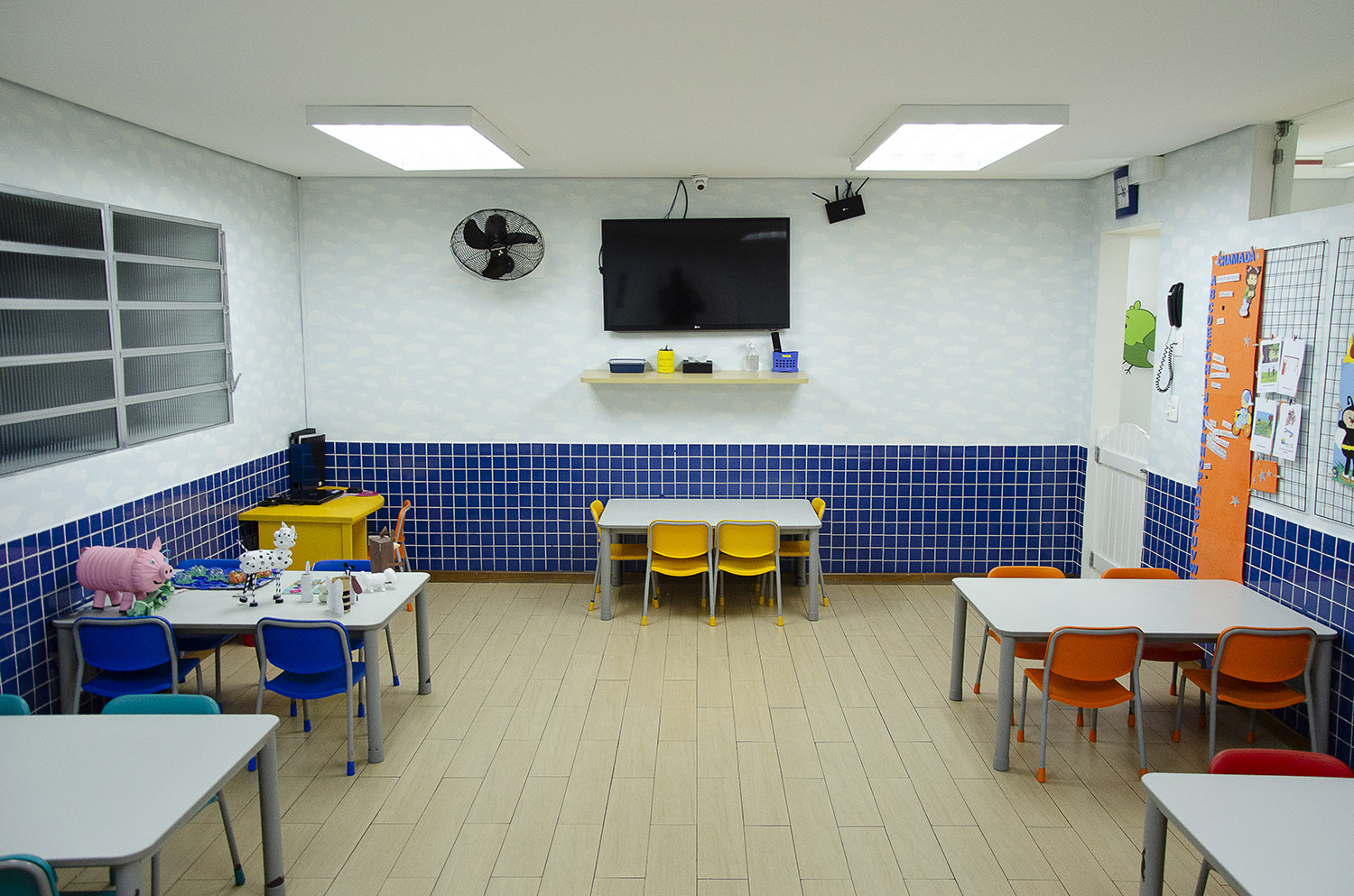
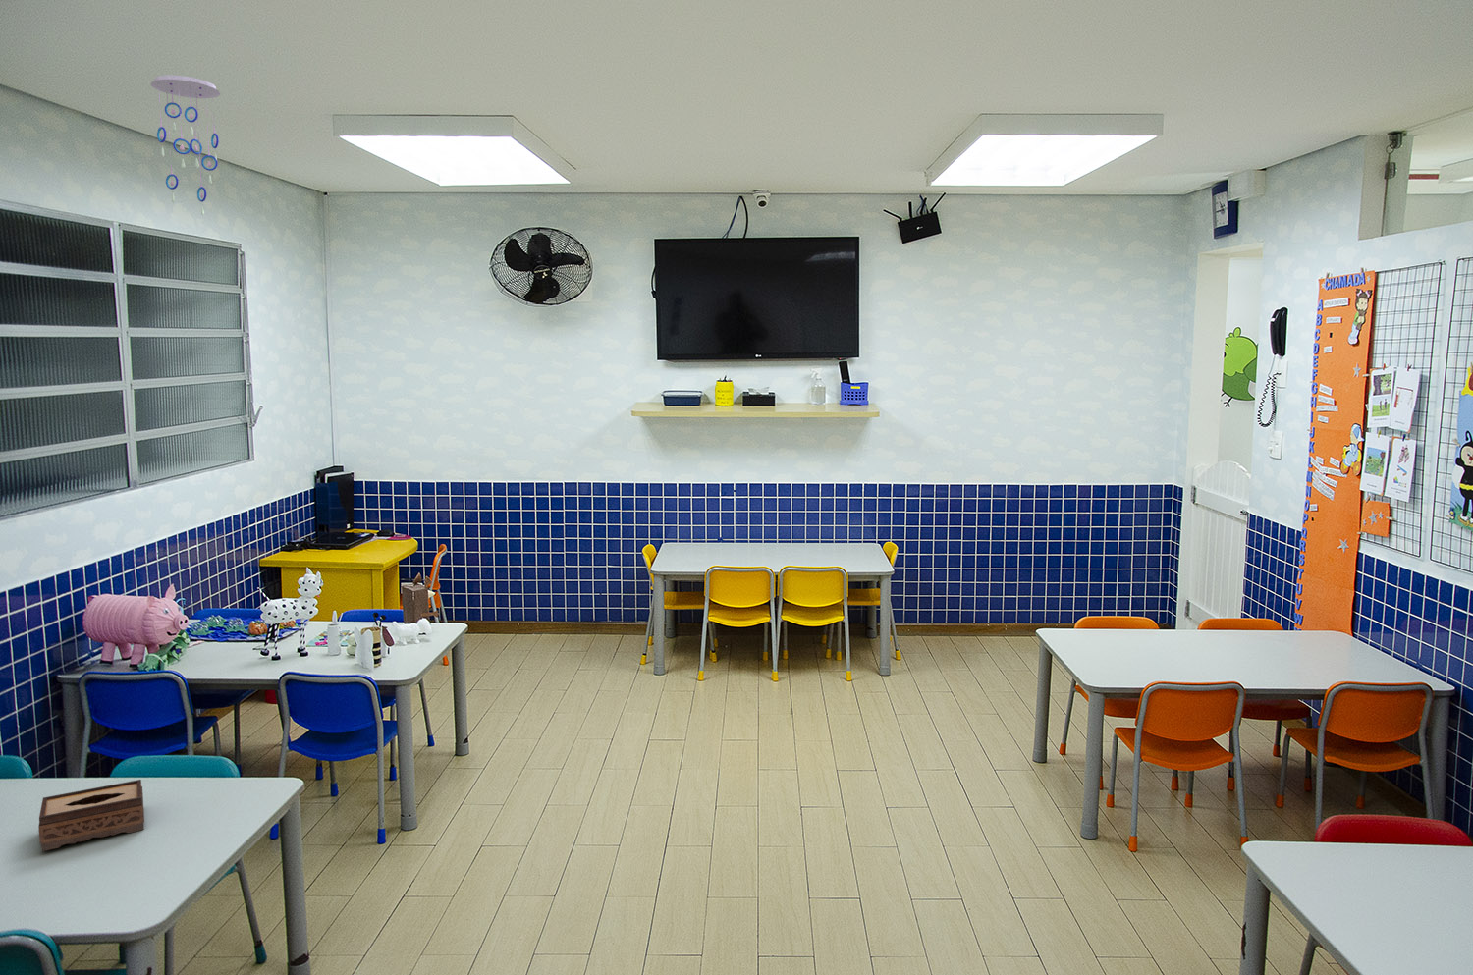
+ tissue box (94, 813)
+ ceiling mobile (188, 148)
